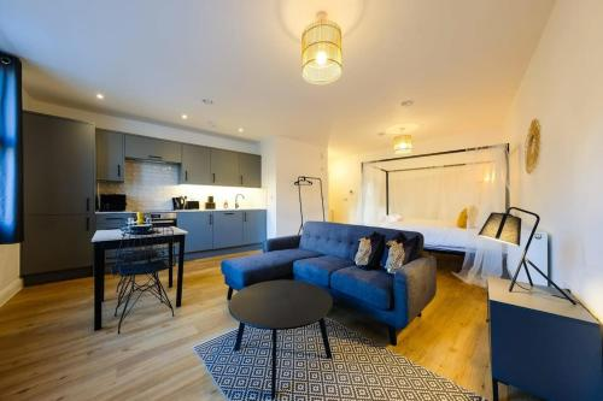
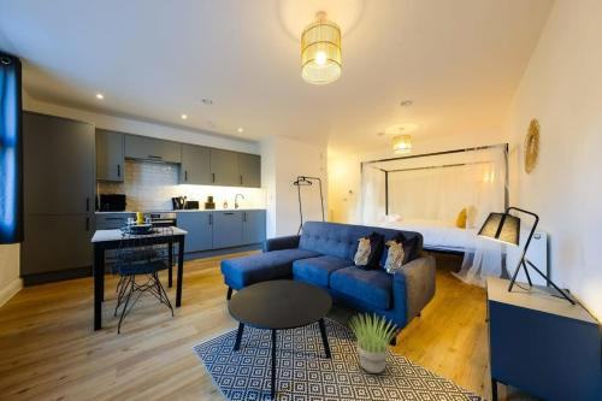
+ potted plant (372, 344)
